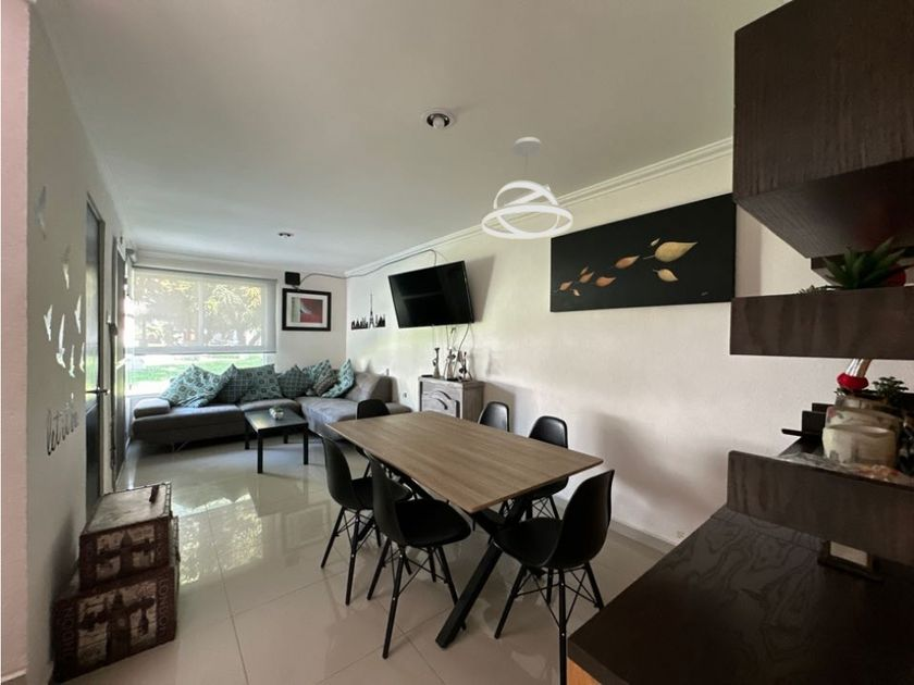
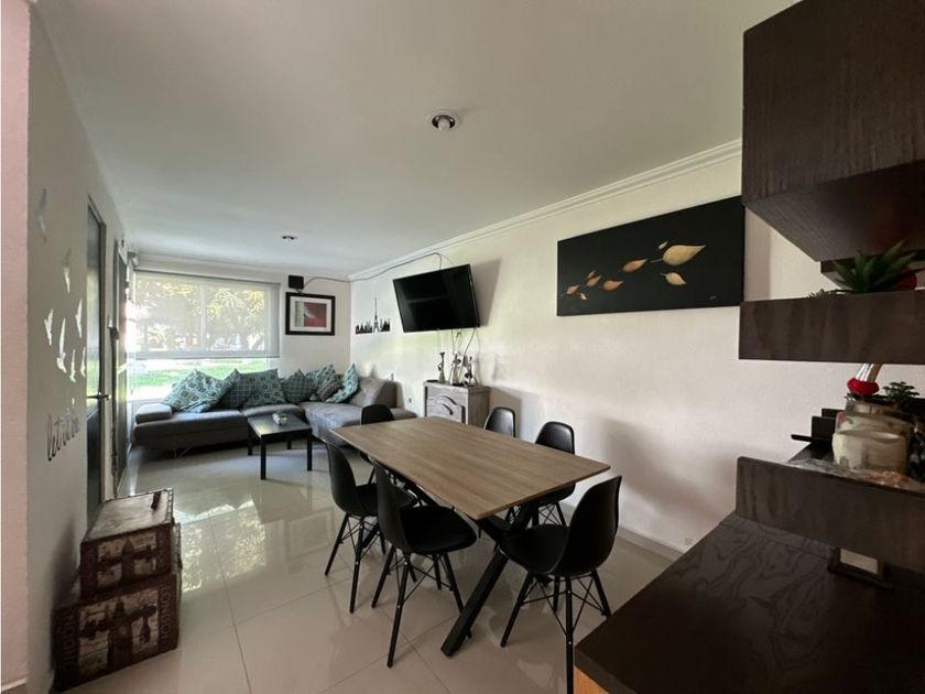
- pendant light (527, 187)
